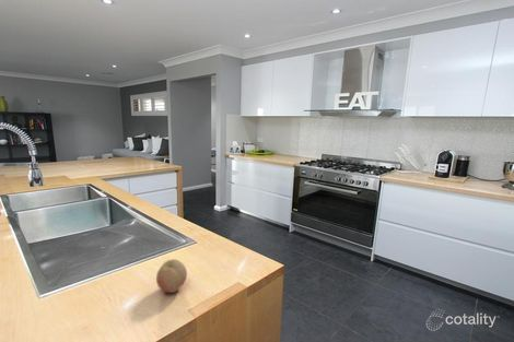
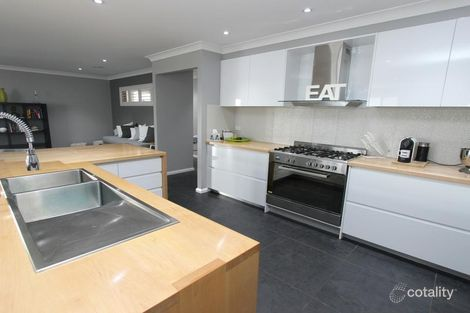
- fruit (172, 275)
